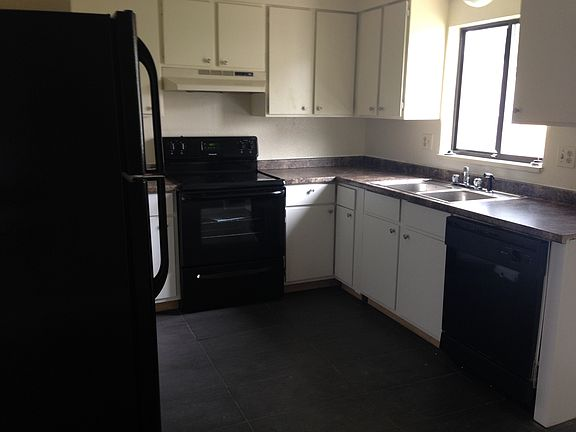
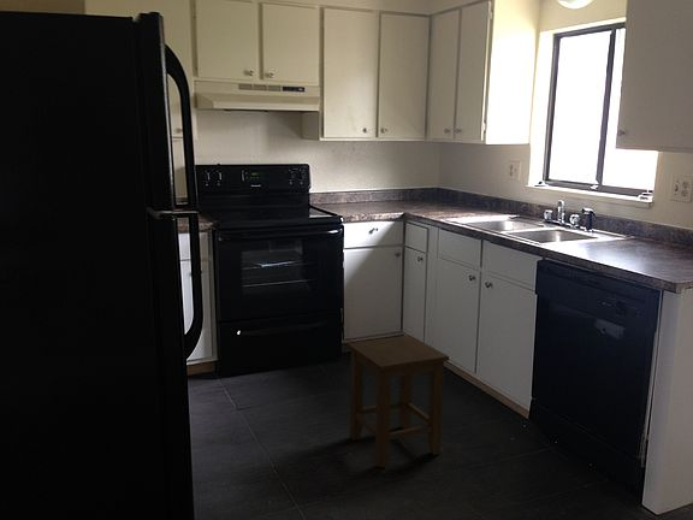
+ stool (395, 402)
